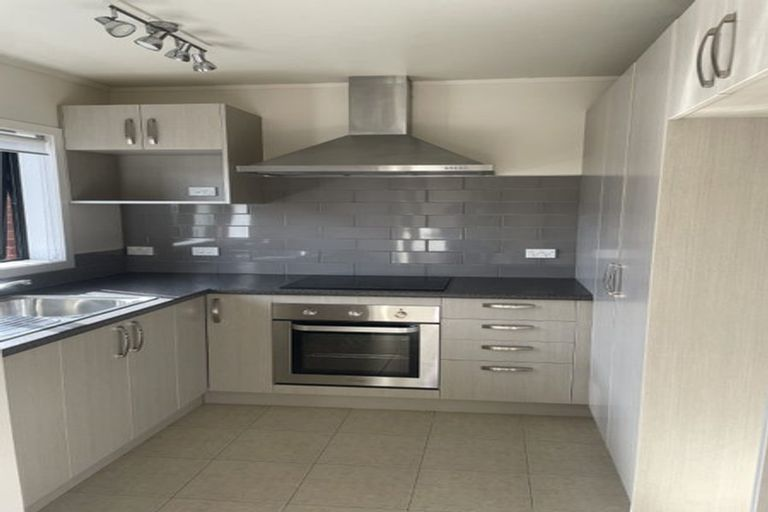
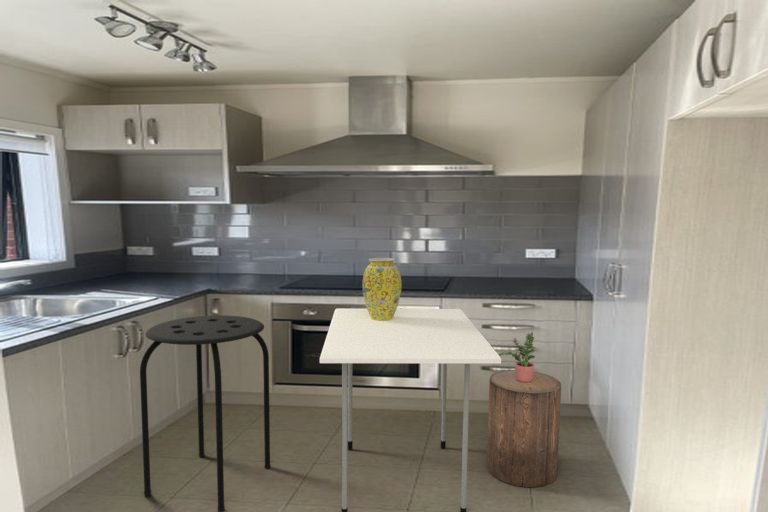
+ potted plant (517, 354)
+ vase (381, 288)
+ stool (202, 404)
+ stool (523, 425)
+ dining table (442, 404)
